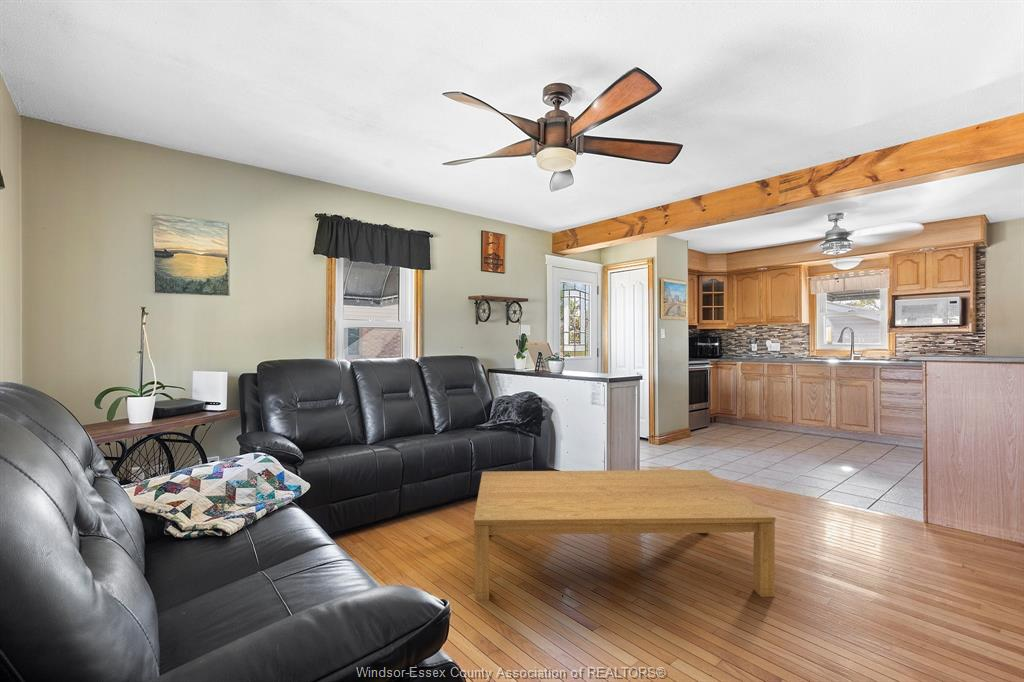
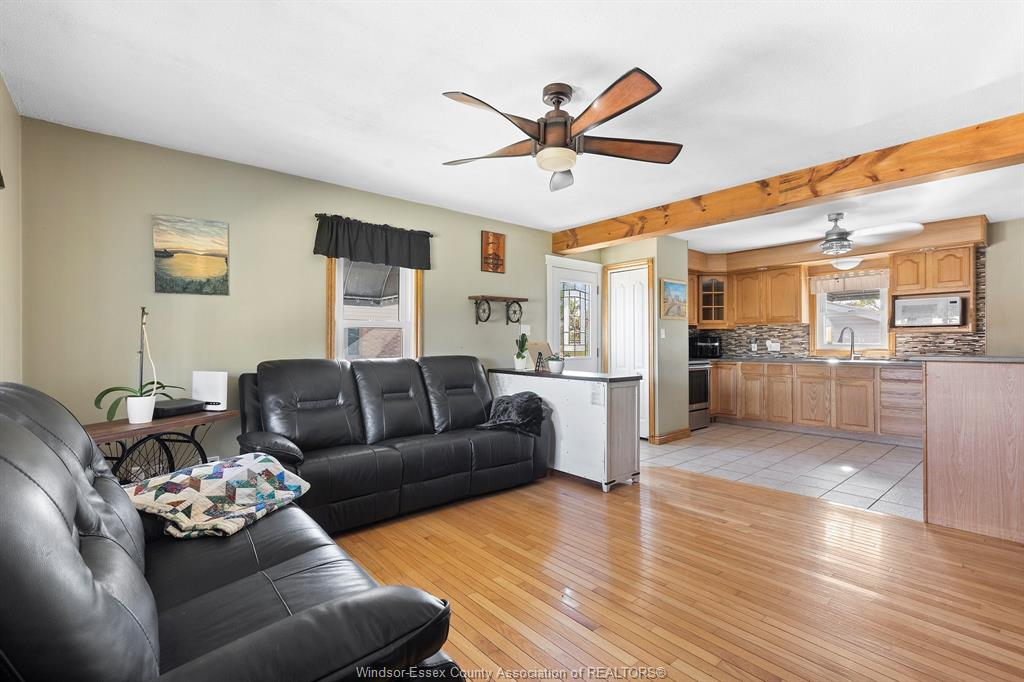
- coffee table (607, 525)
